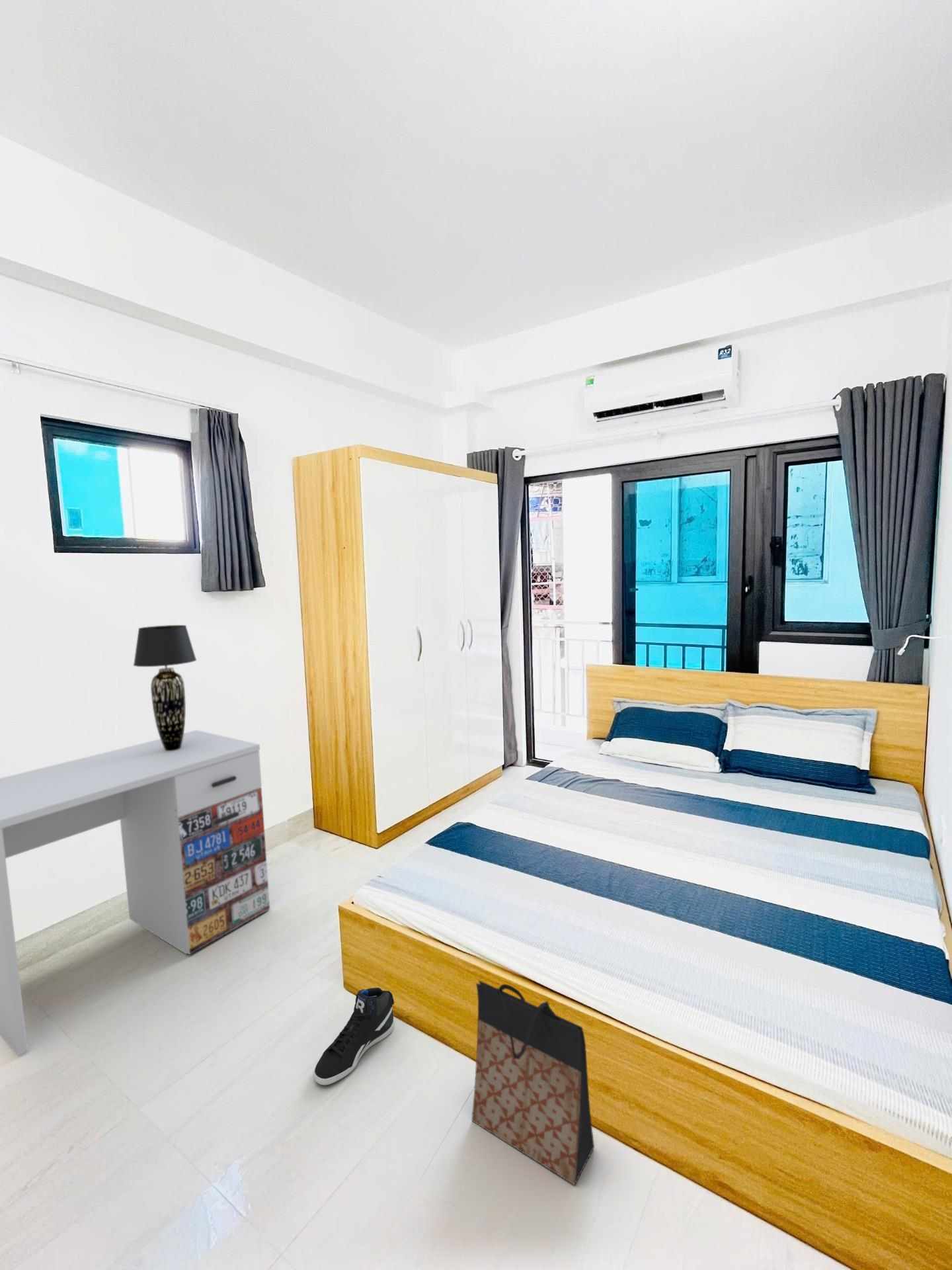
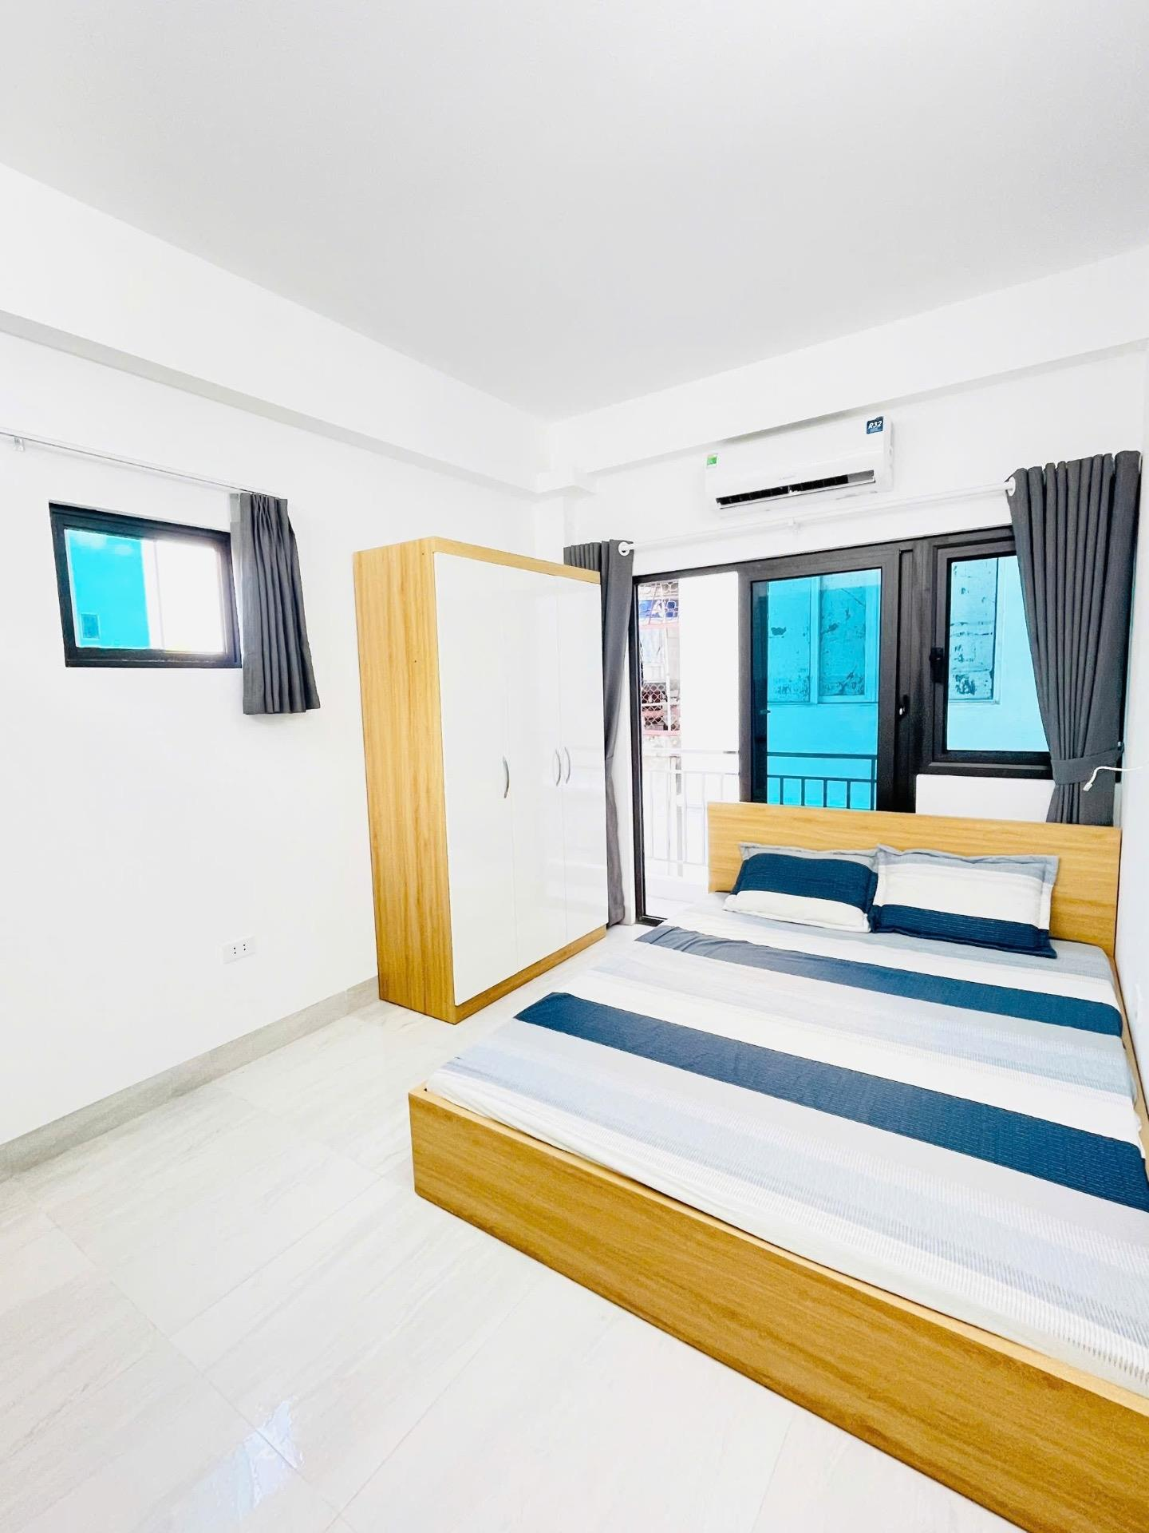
- sneaker (352, 1026)
- table lamp (167, 688)
- desk (126, 859)
- bag (528, 1064)
